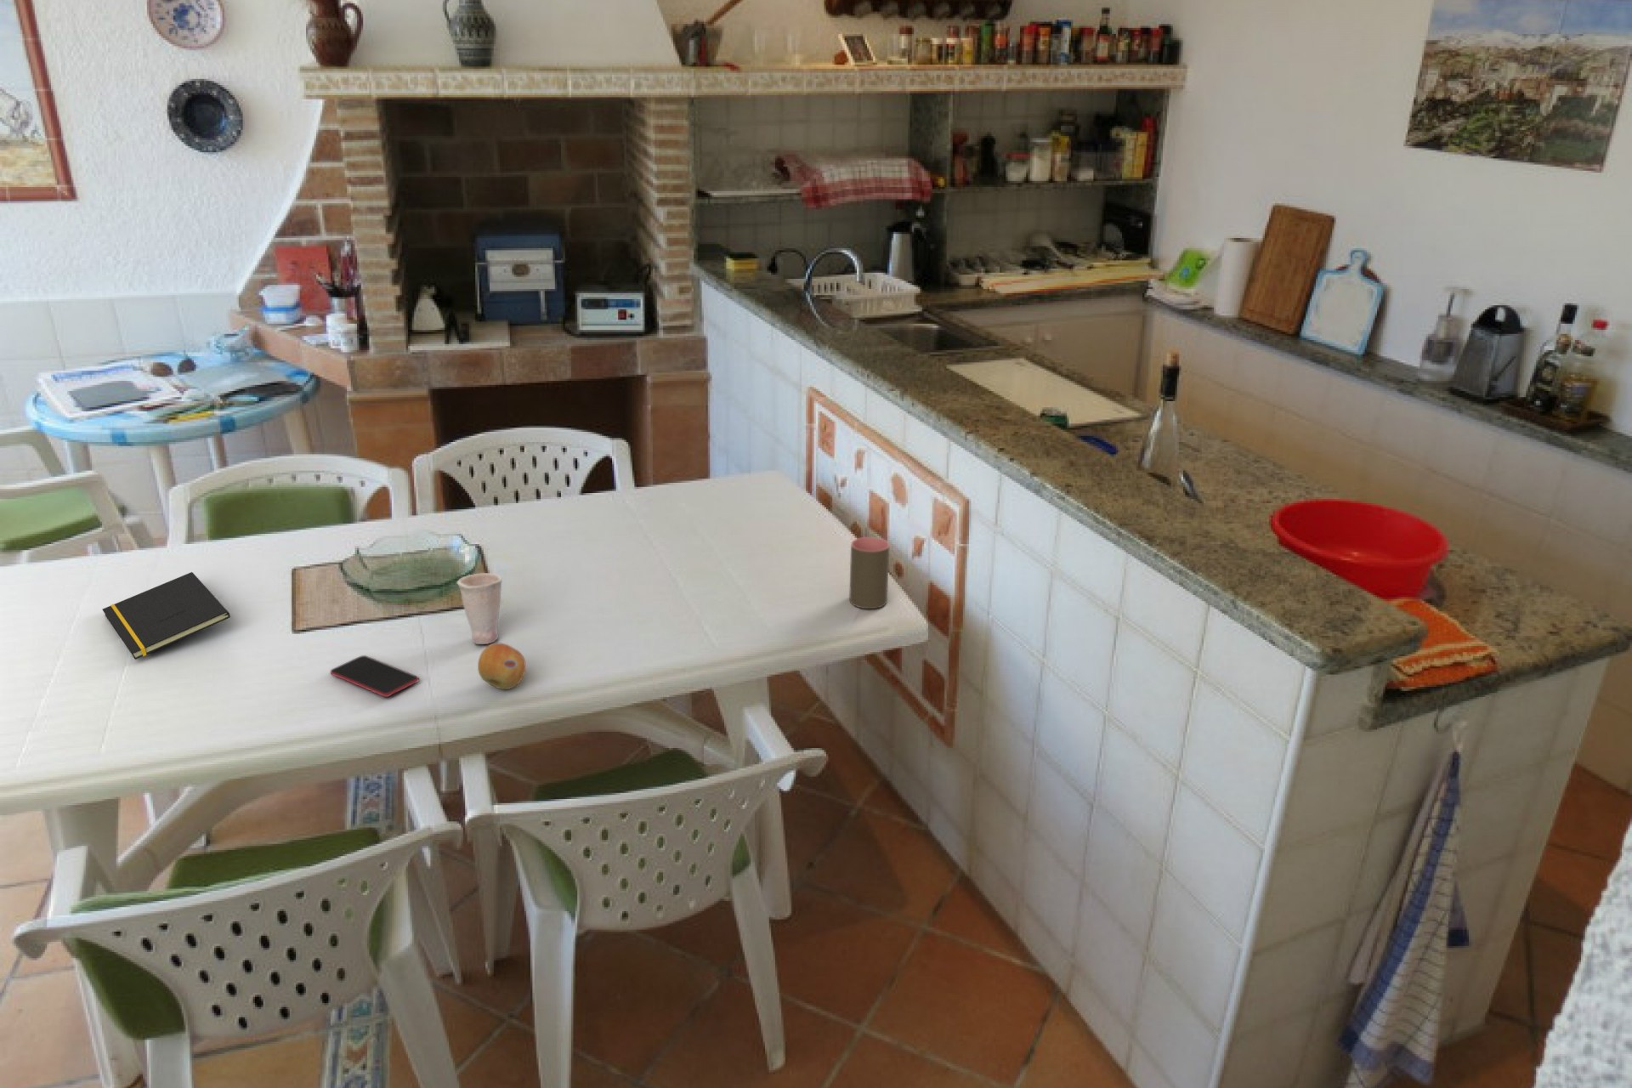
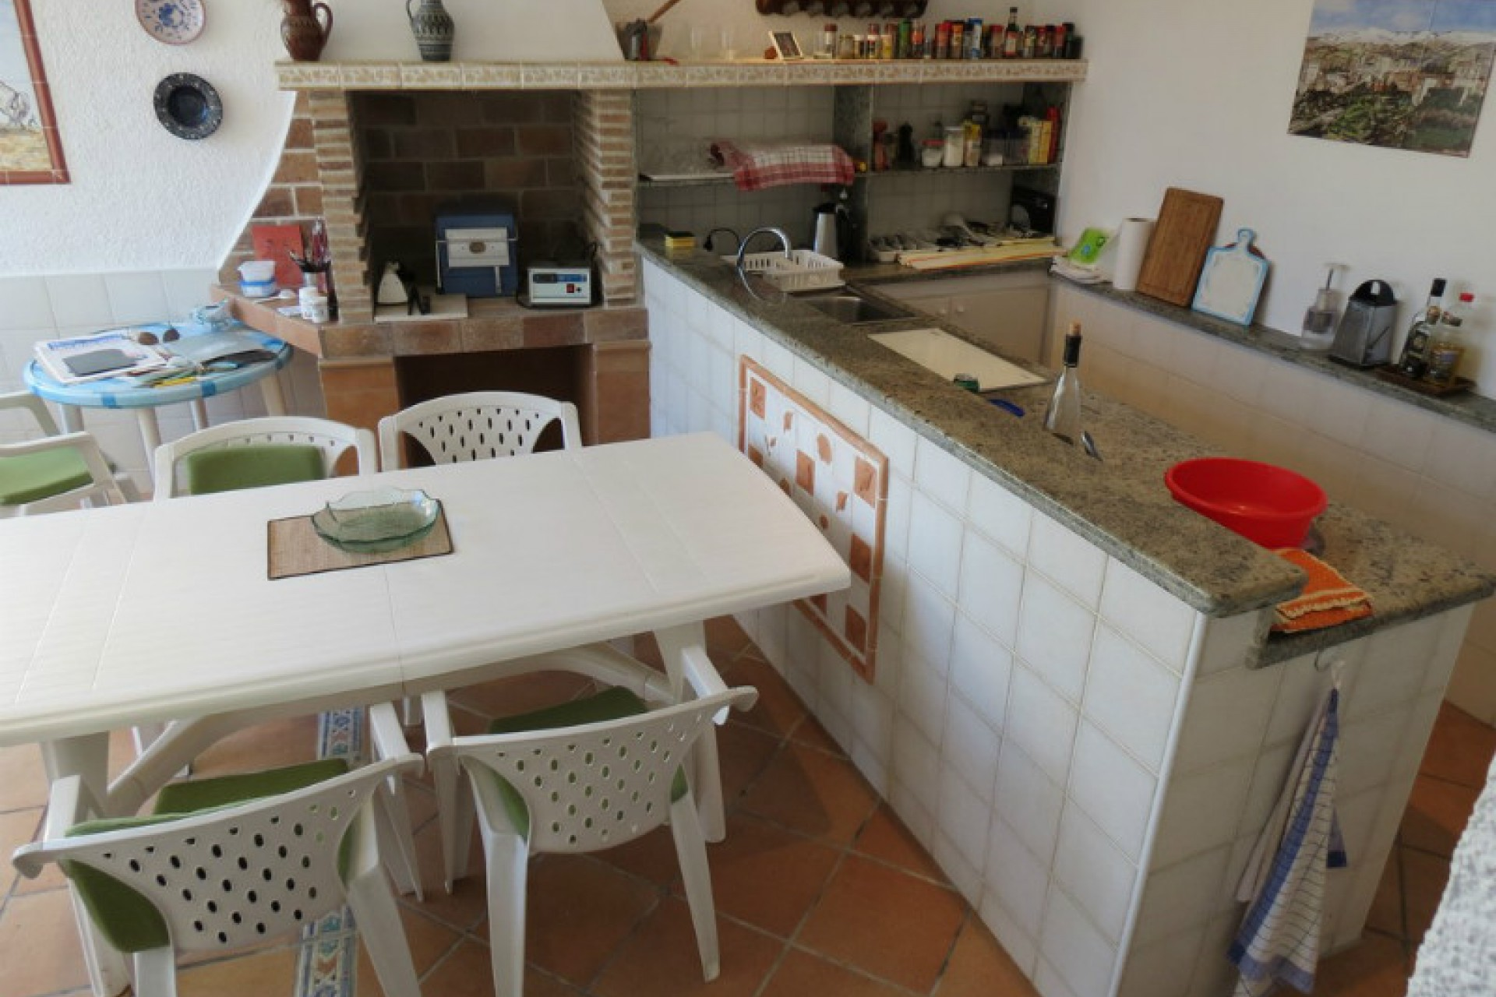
- cup (868, 572)
- smartphone (374, 675)
- fruit (500, 665)
- cup (482, 607)
- notepad (165, 613)
